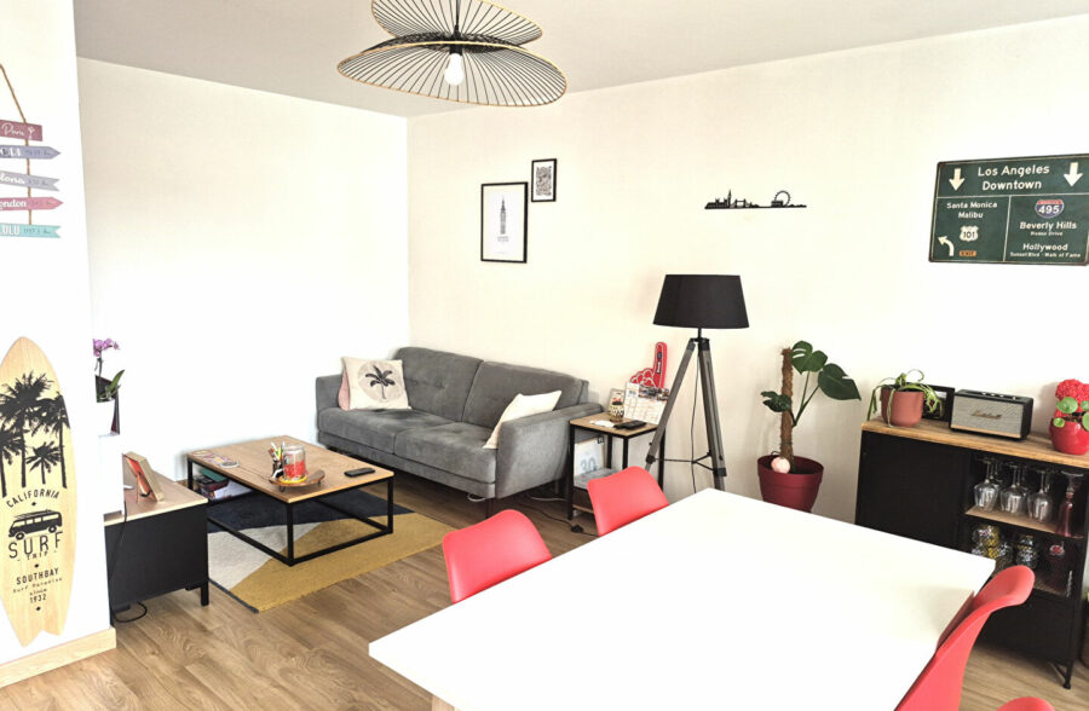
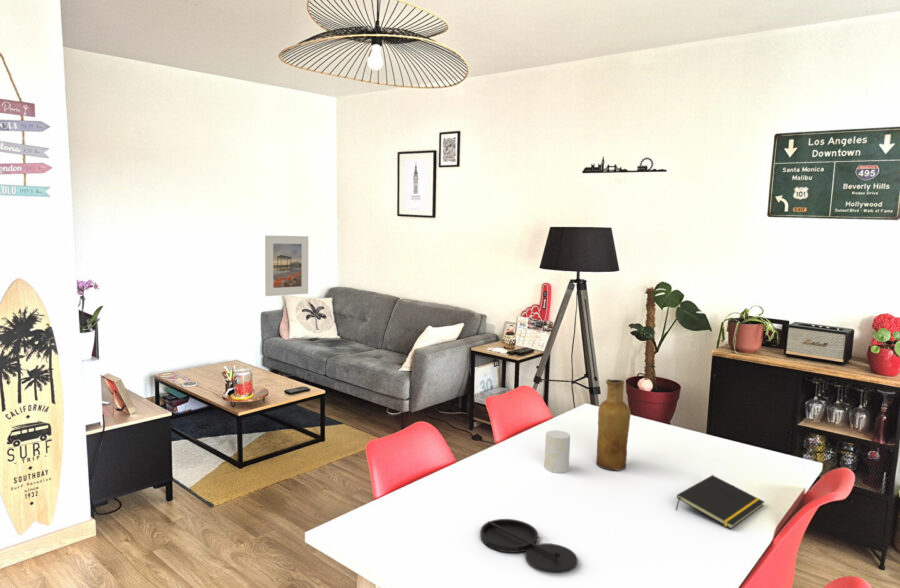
+ notepad (721, 500)
+ cup (557, 451)
+ vase (613, 422)
+ plate (527, 542)
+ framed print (287, 265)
